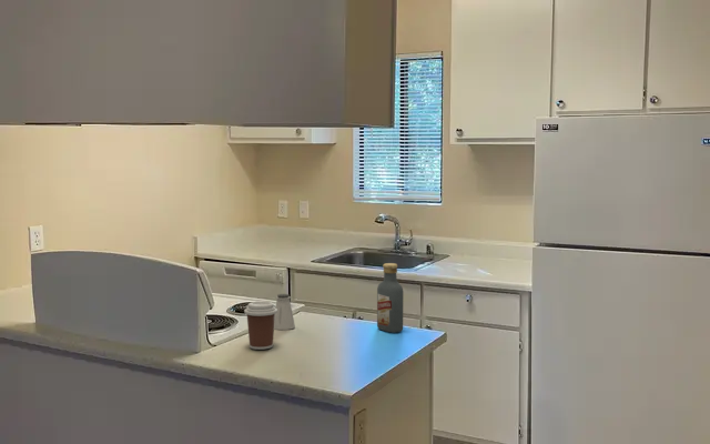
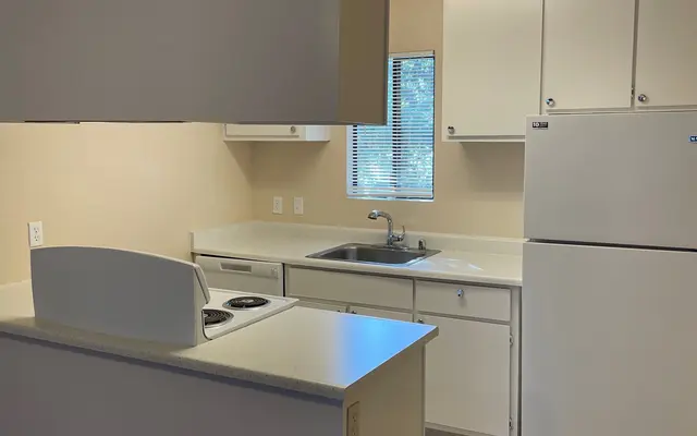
- saltshaker (283, 311)
- vodka (389, 296)
- coffee cup (261, 324)
